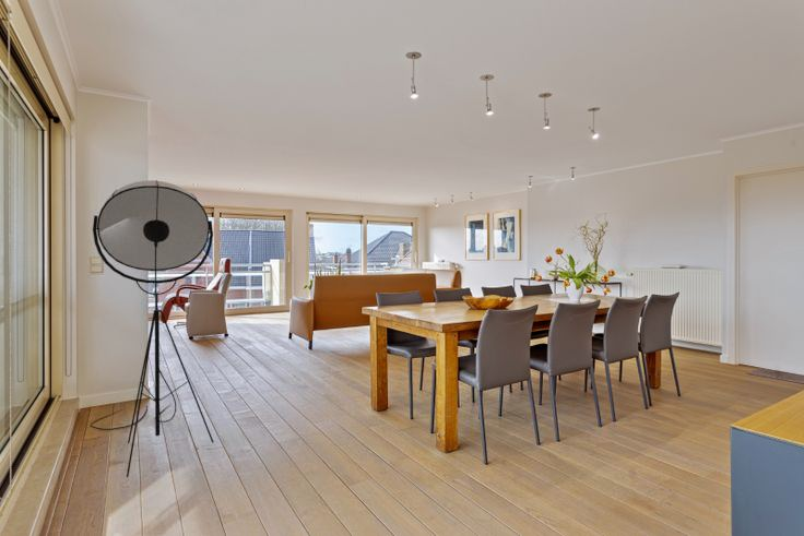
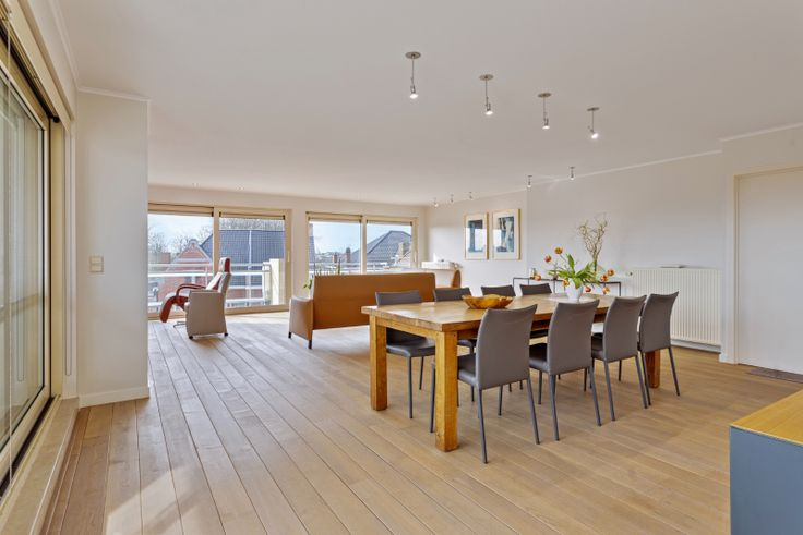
- floor lamp (153, 313)
